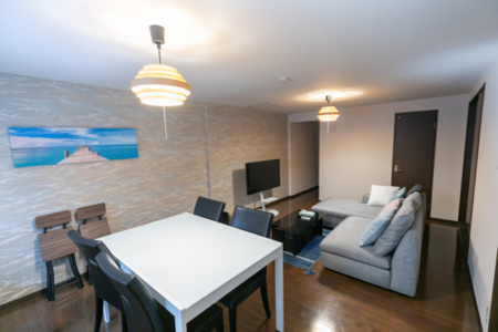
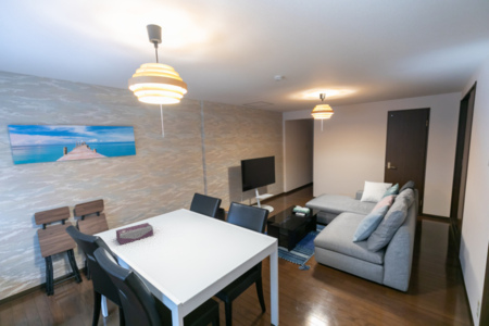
+ tissue box (135, 233)
